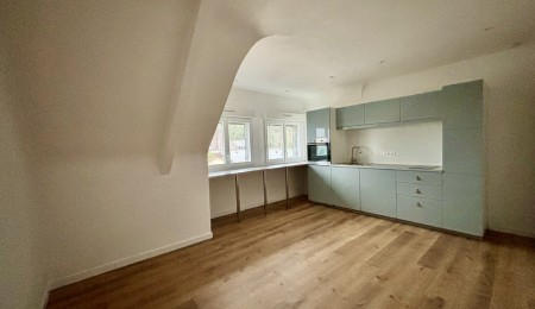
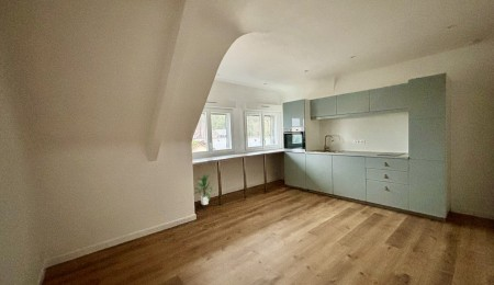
+ indoor plant (204, 189)
